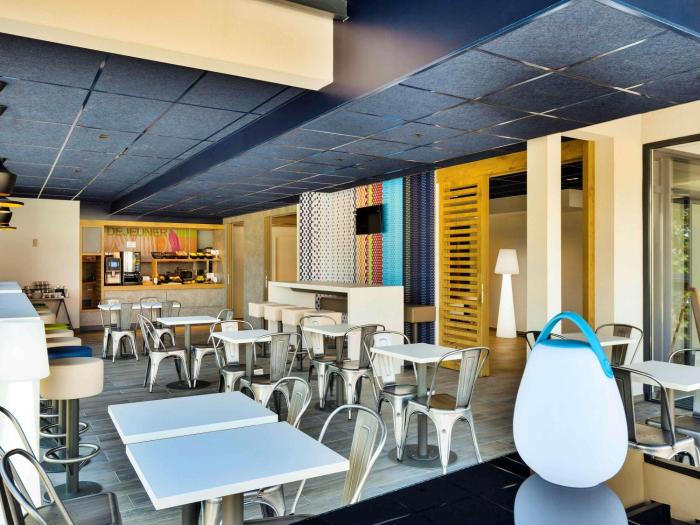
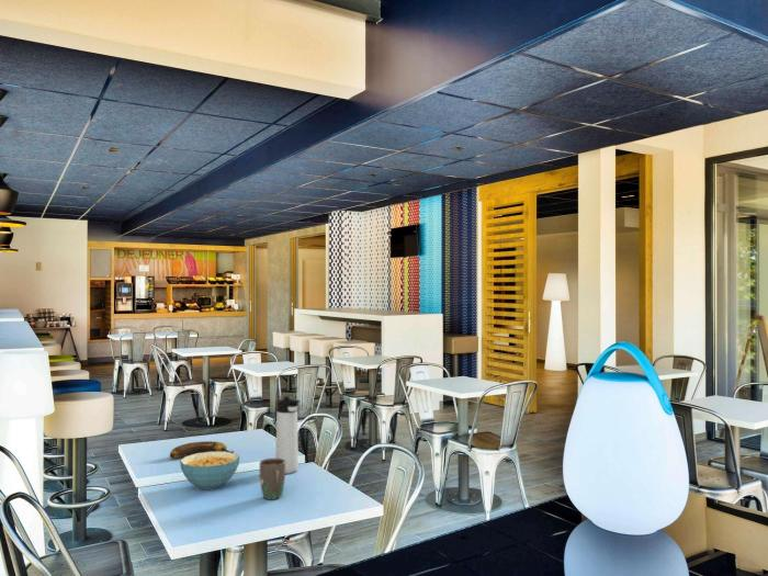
+ mug (273, 481)
+ thermos bottle (289, 434)
+ cereal bowl (210, 472)
+ banana (201, 450)
